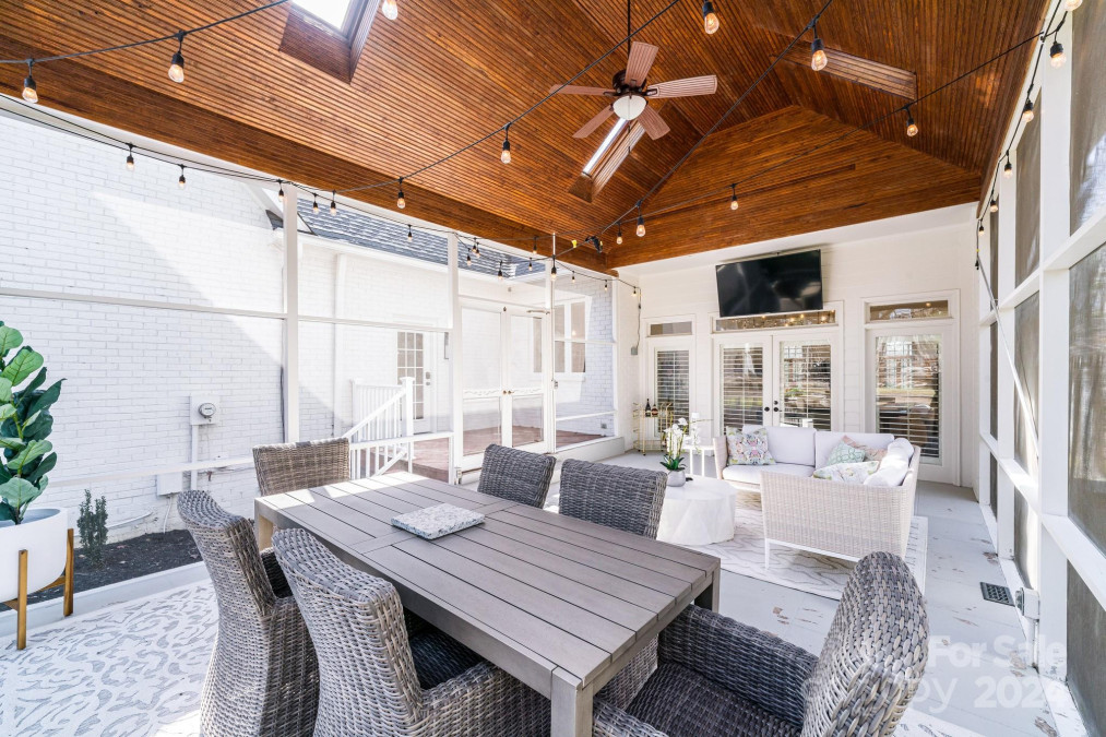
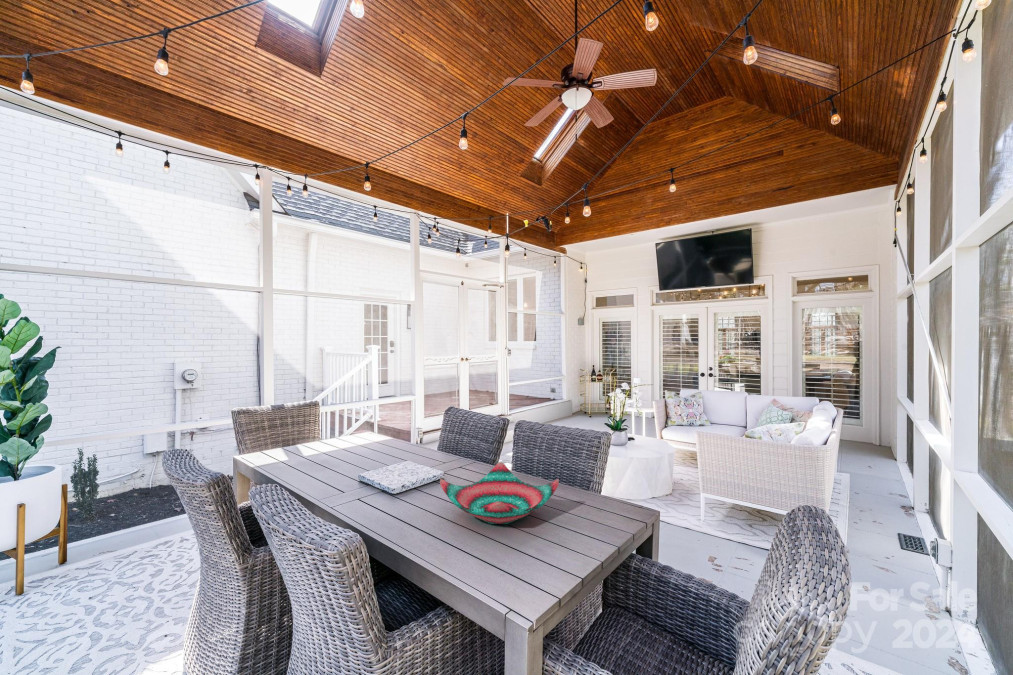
+ decorative bowl (499, 496)
